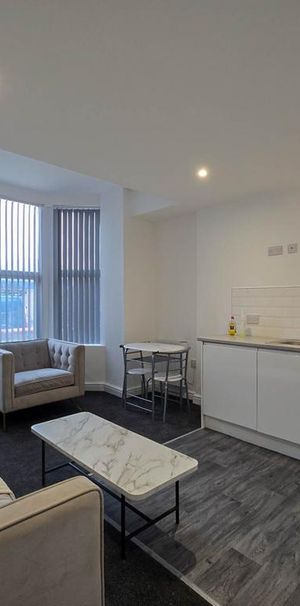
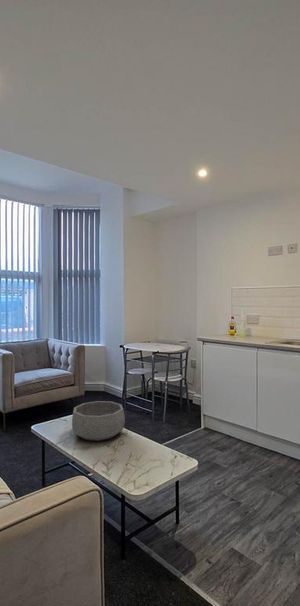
+ decorative bowl (98, 420)
